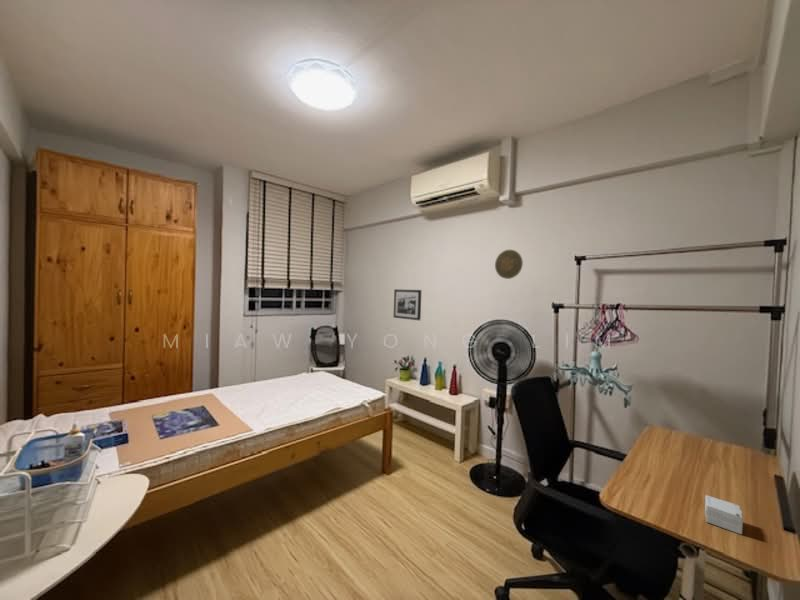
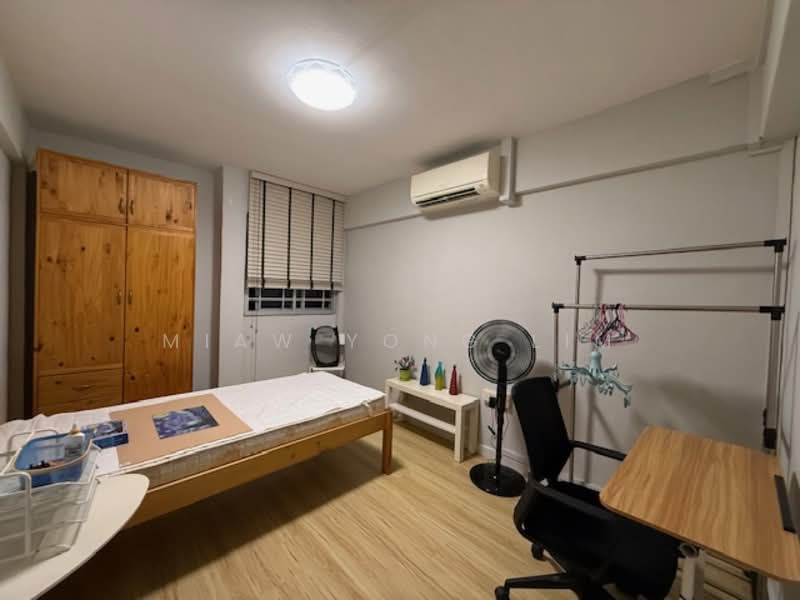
- picture frame (406, 304)
- small box (722, 513)
- decorative plate (507, 264)
